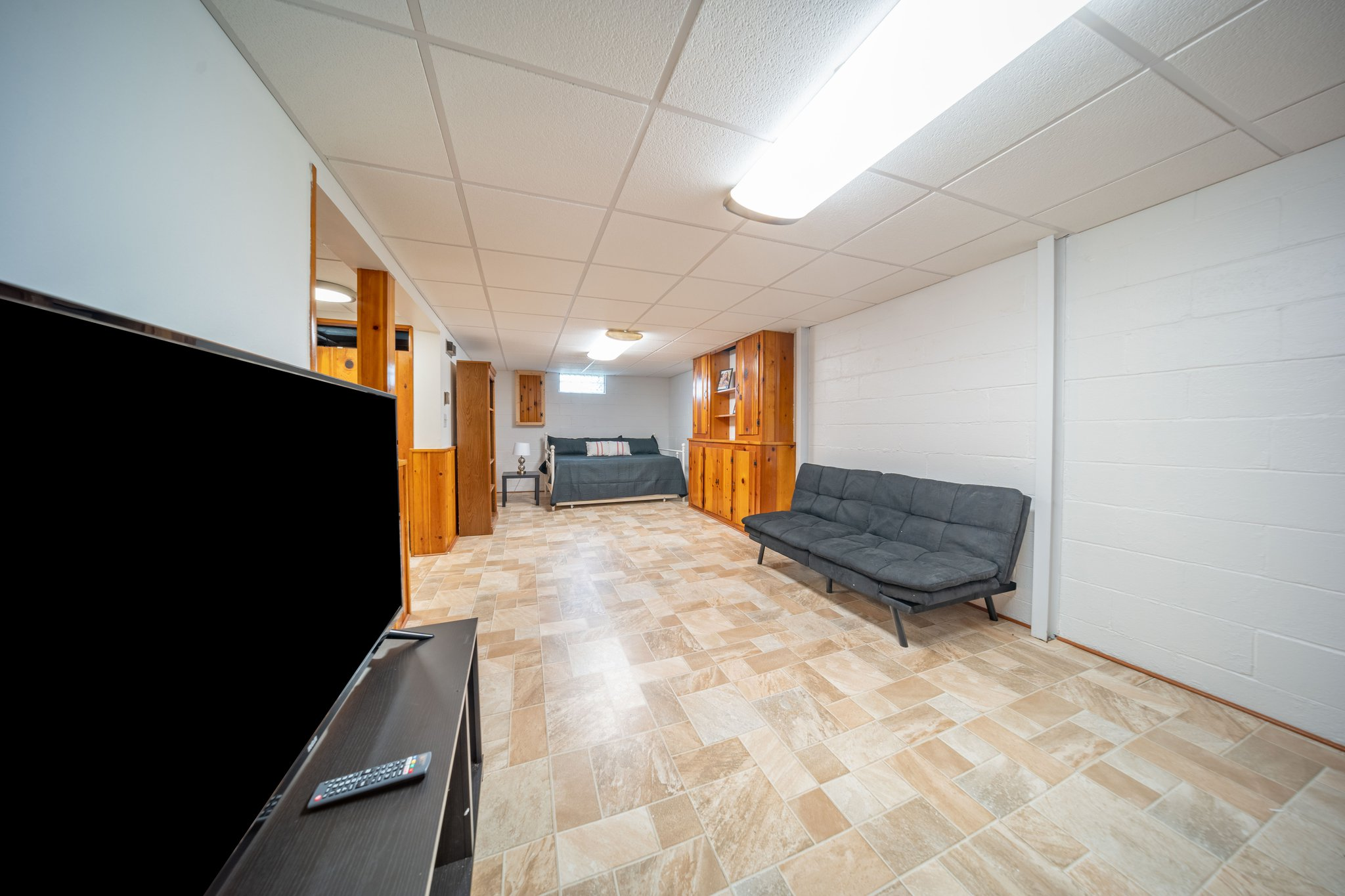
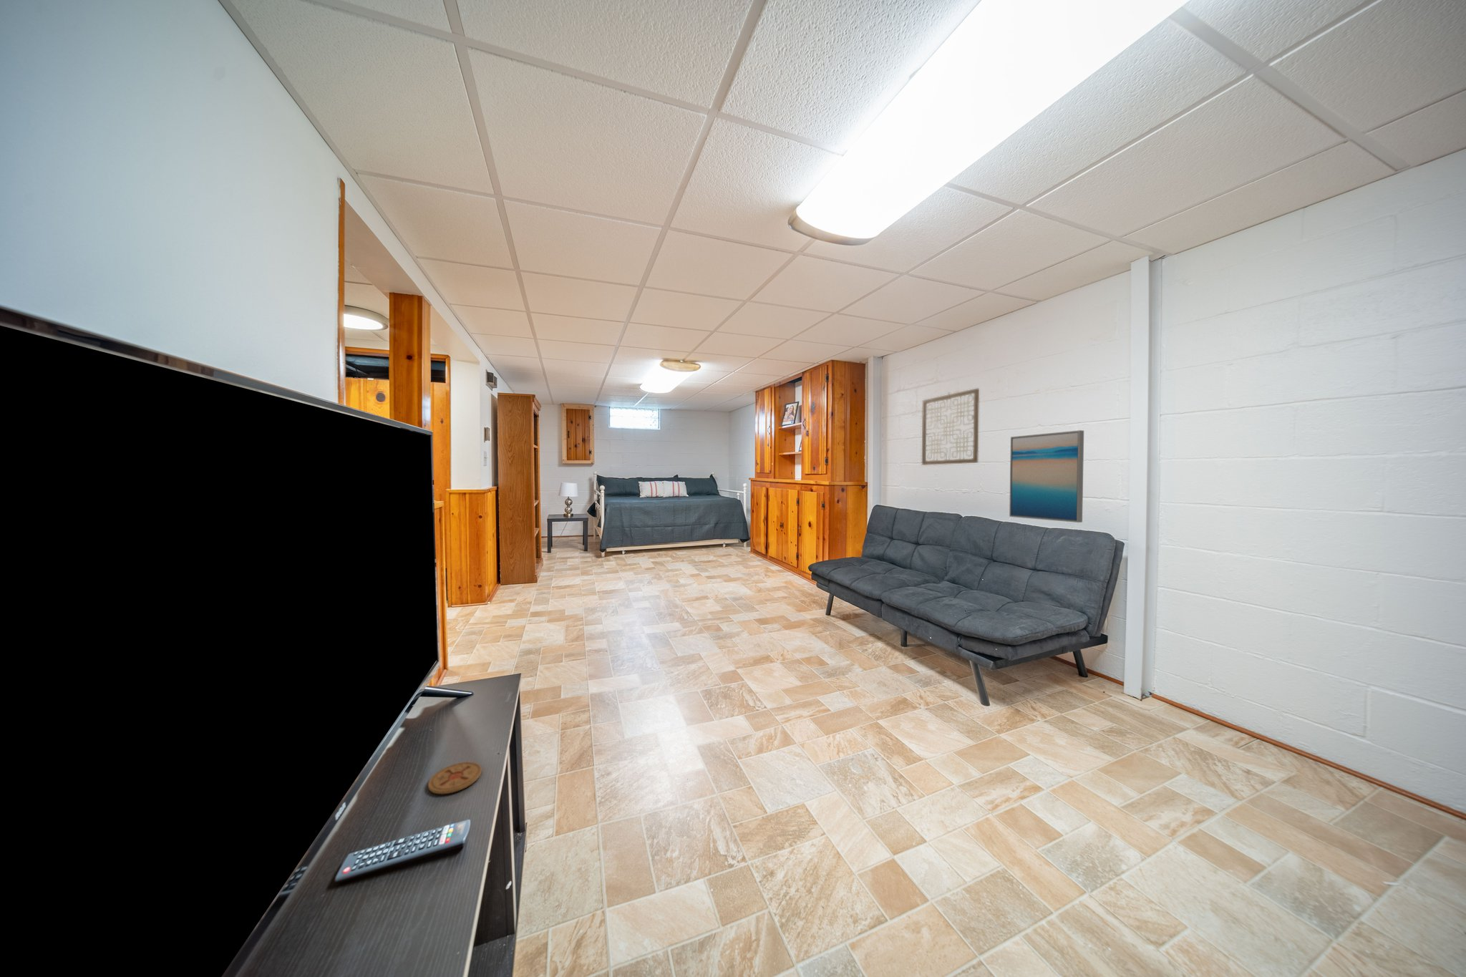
+ wall art (948, 427)
+ wall art (1044, 477)
+ coaster (456, 776)
